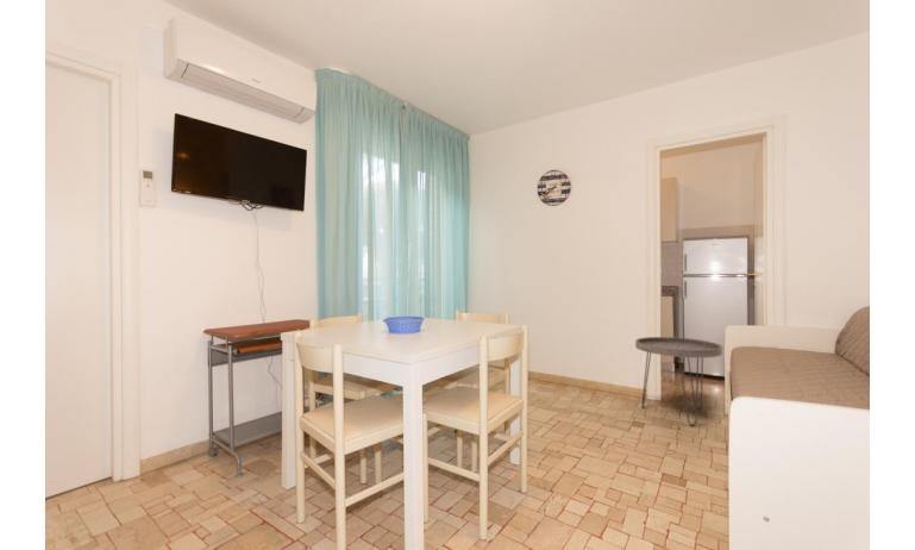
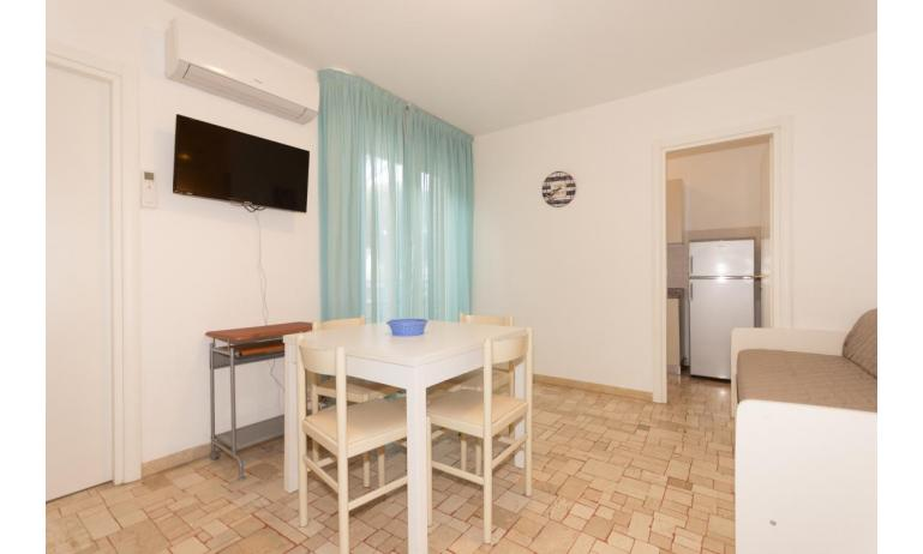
- side table (681, 375)
